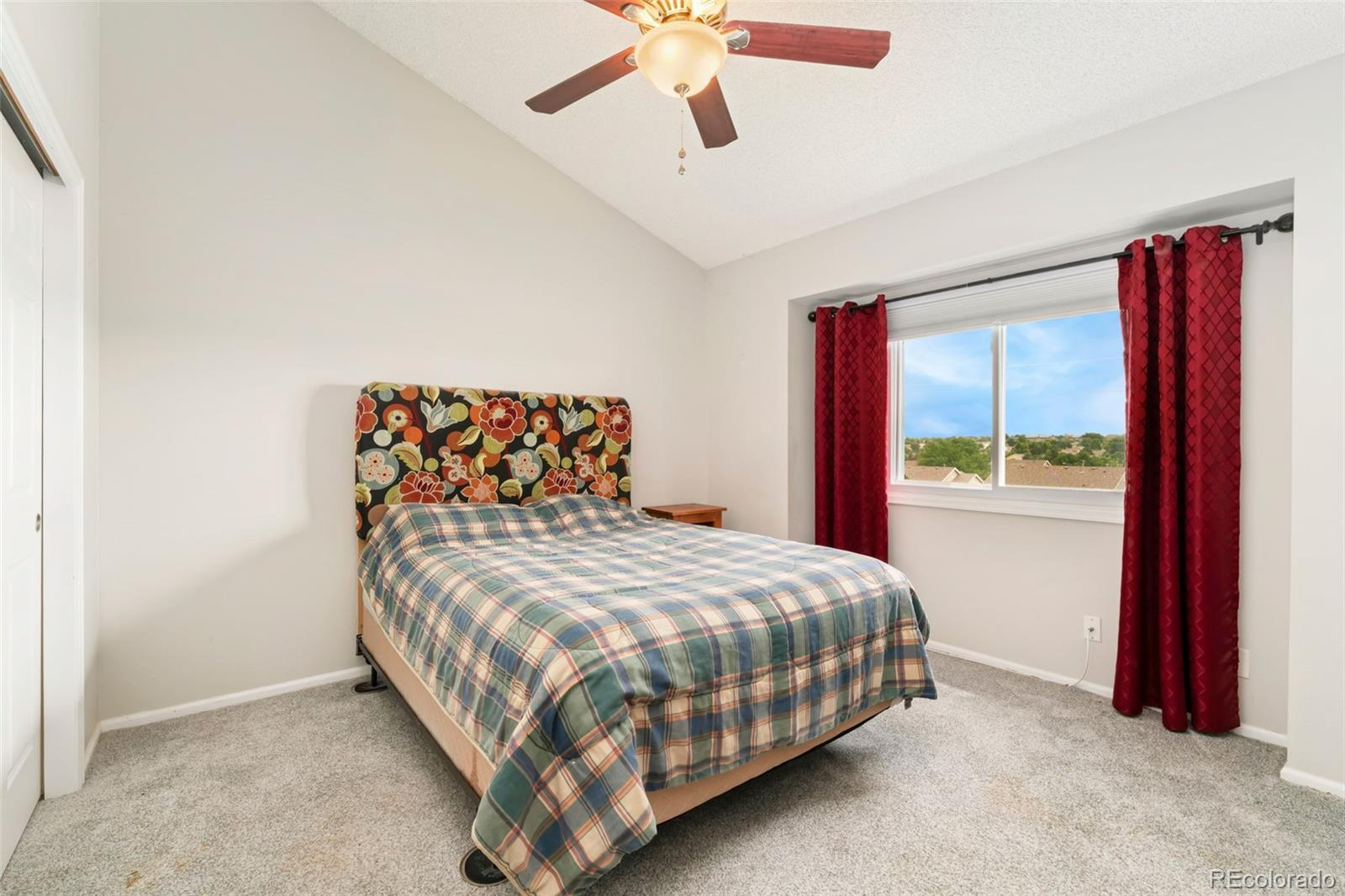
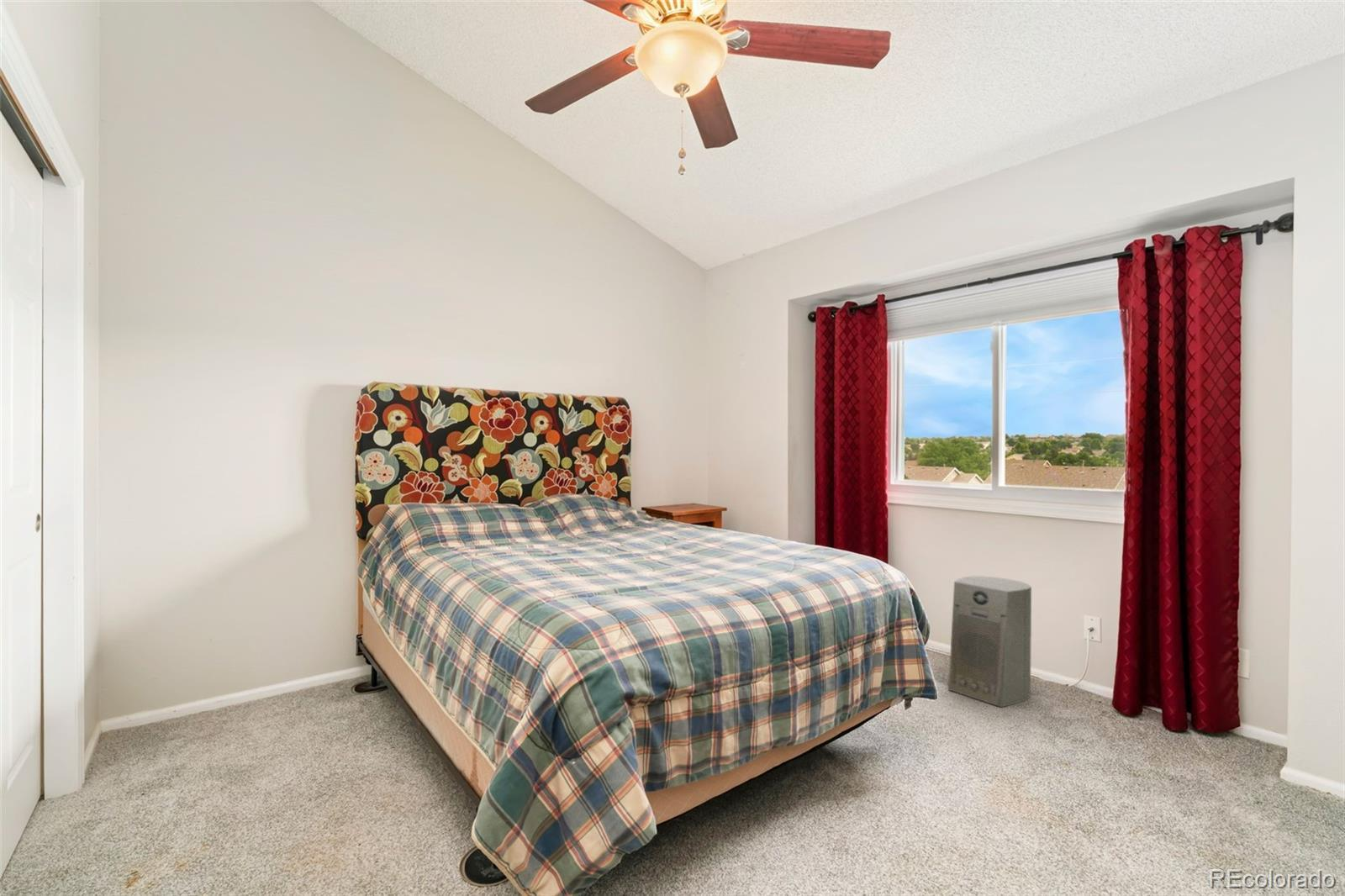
+ fan (994, 635)
